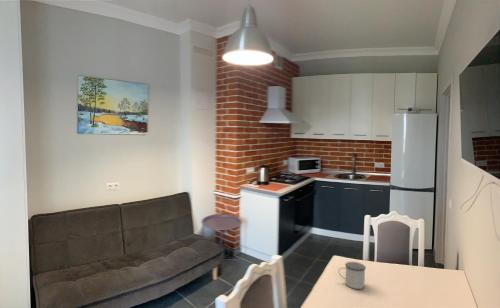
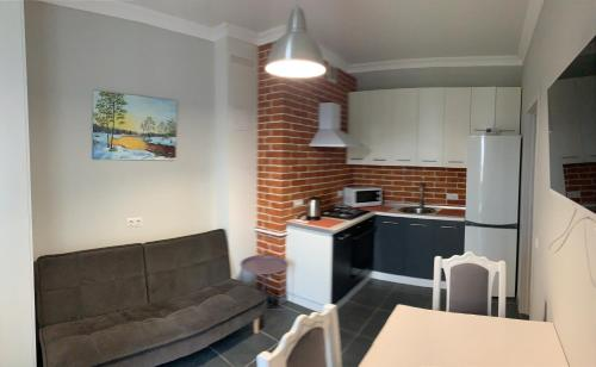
- mug (351, 274)
